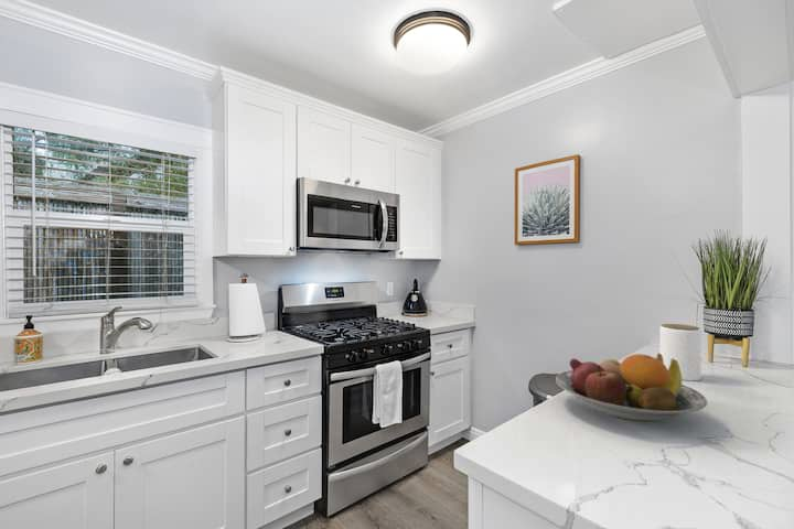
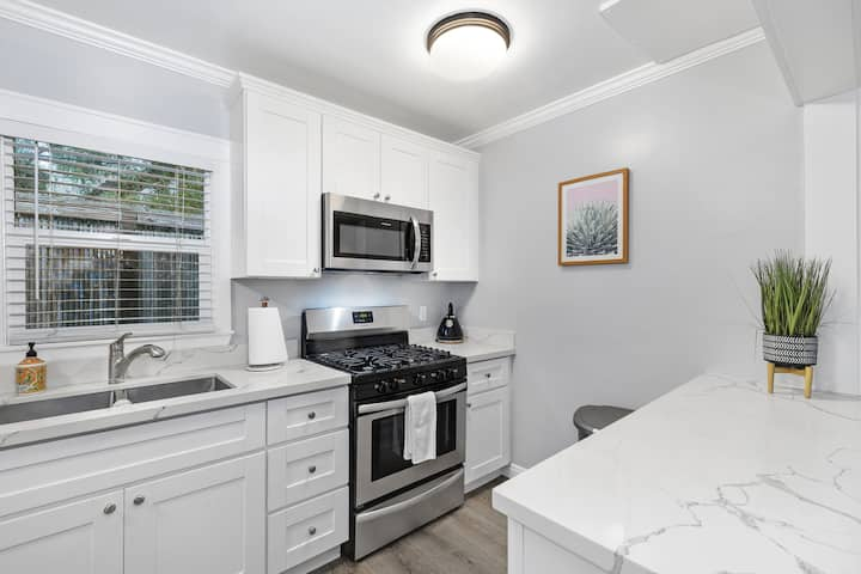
- fruit bowl (624, 381)
- jar (679, 350)
